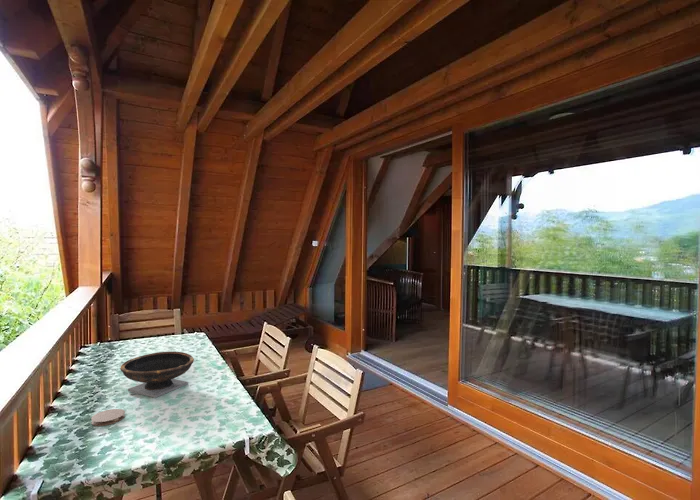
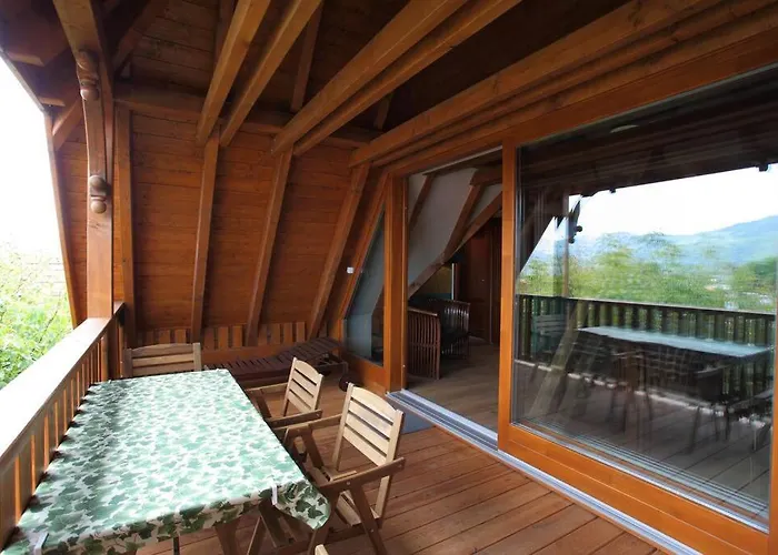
- coaster (108, 417)
- bowl (158, 374)
